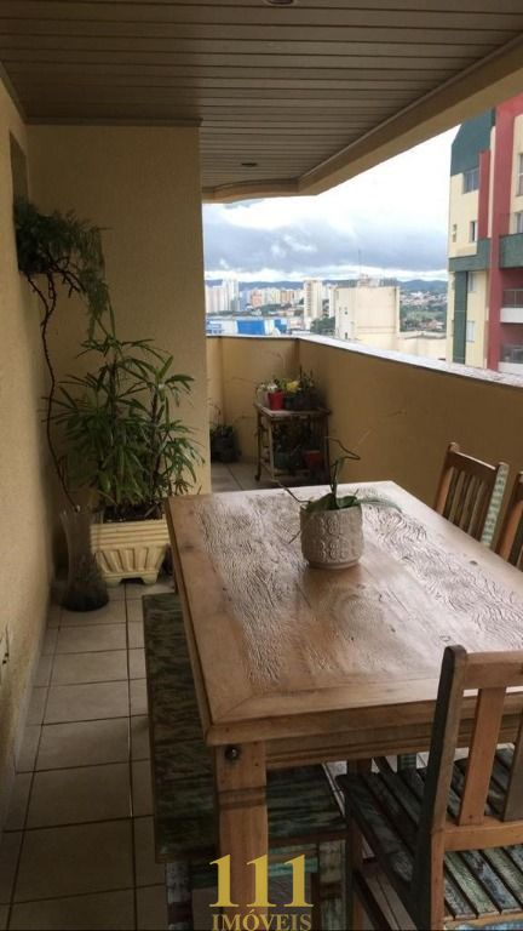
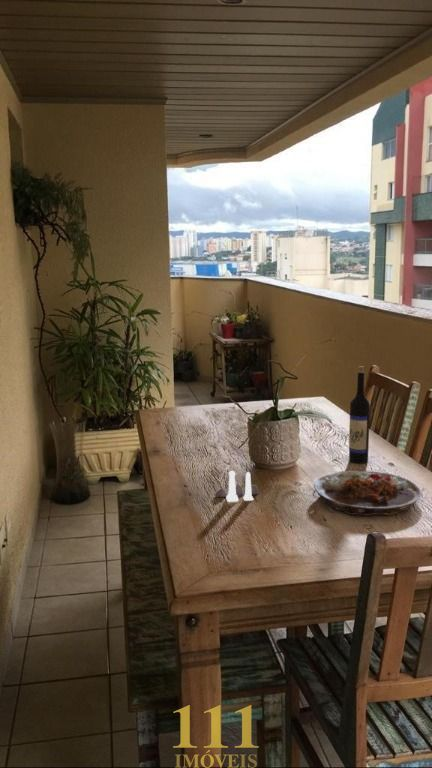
+ salt and pepper shaker set (234, 482)
+ wine bottle (359, 414)
+ plate (366, 488)
